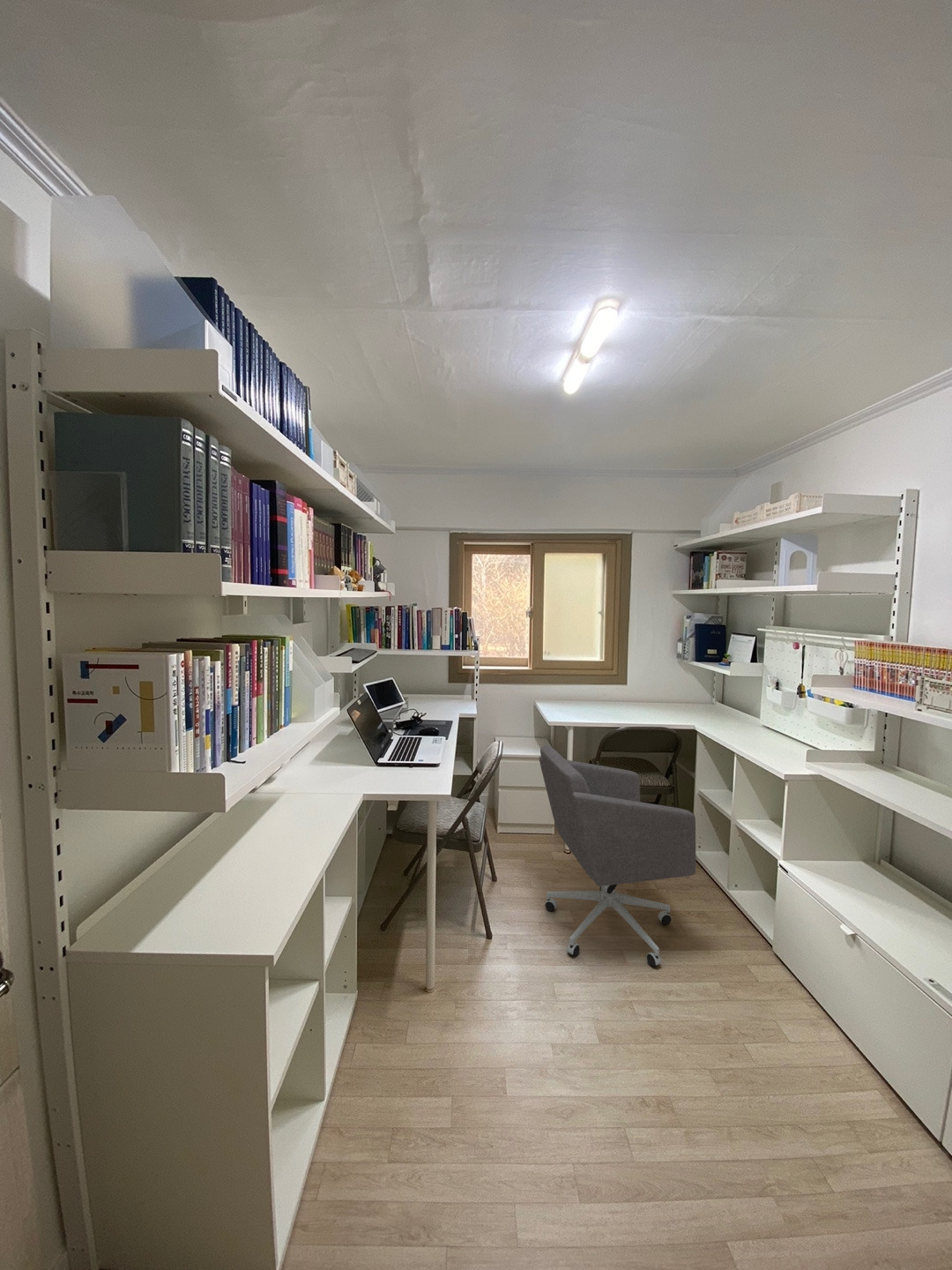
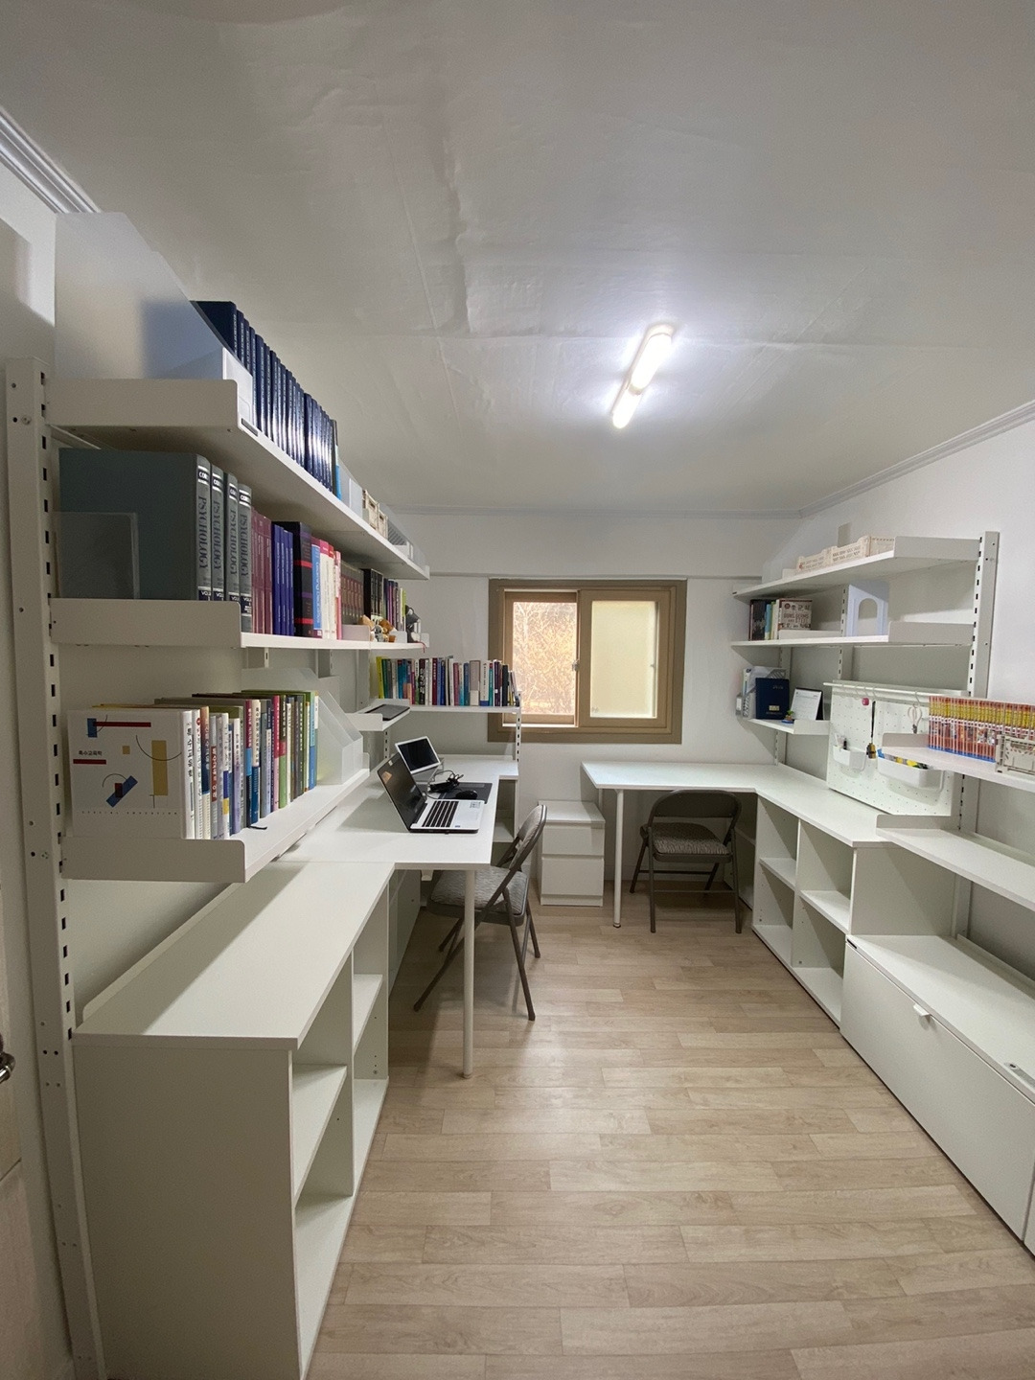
- office chair (609, 842)
